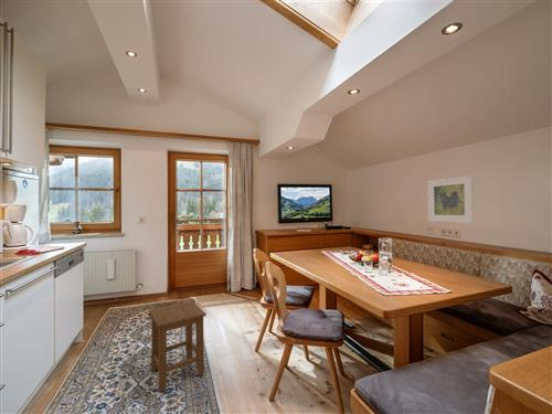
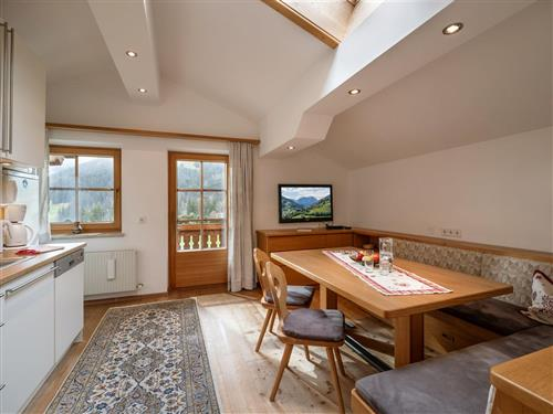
- stool (177, 343)
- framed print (448, 200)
